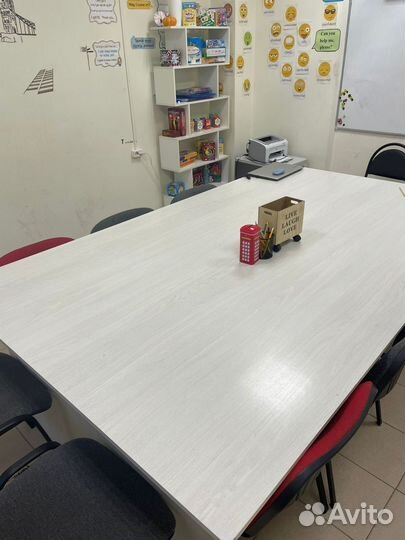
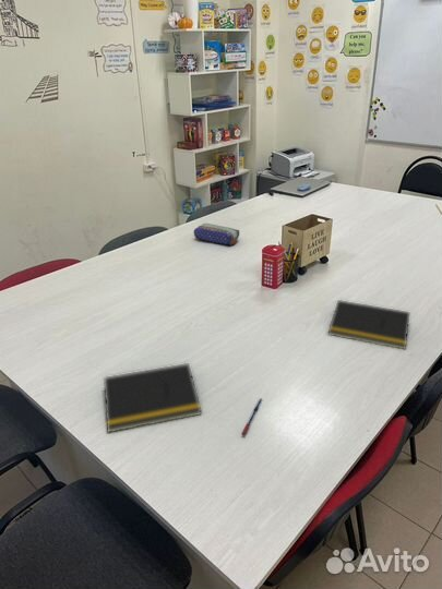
+ pen (252, 414)
+ pencil case (216, 233)
+ notepad (151, 395)
+ notepad (369, 323)
